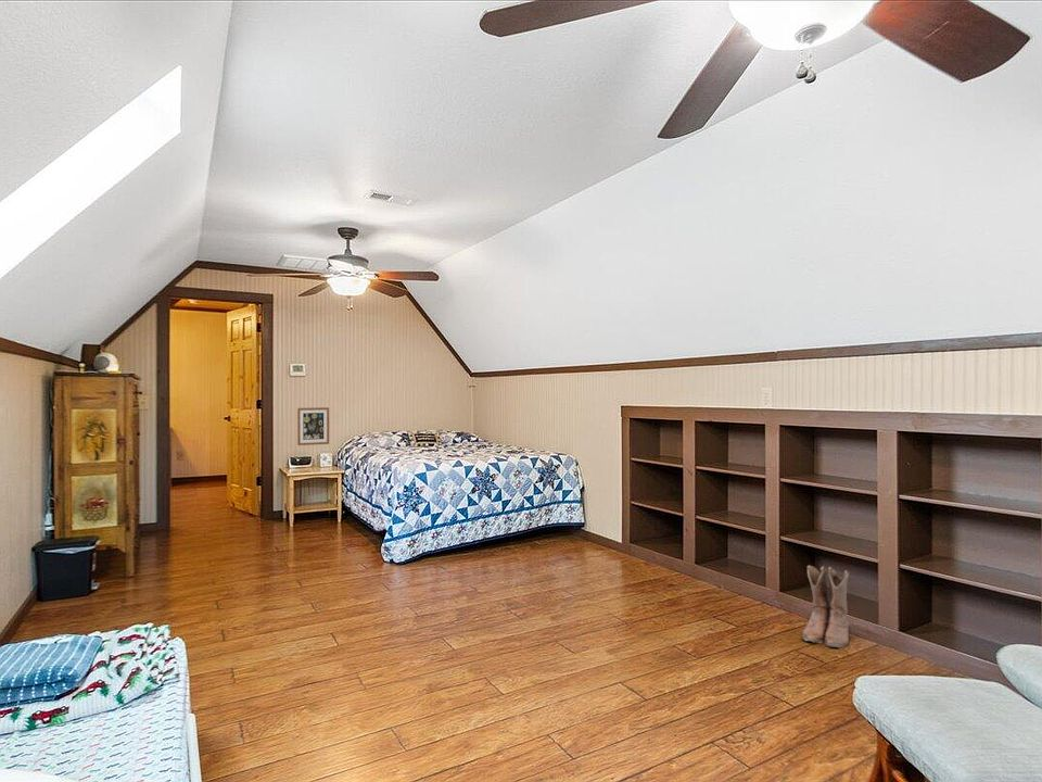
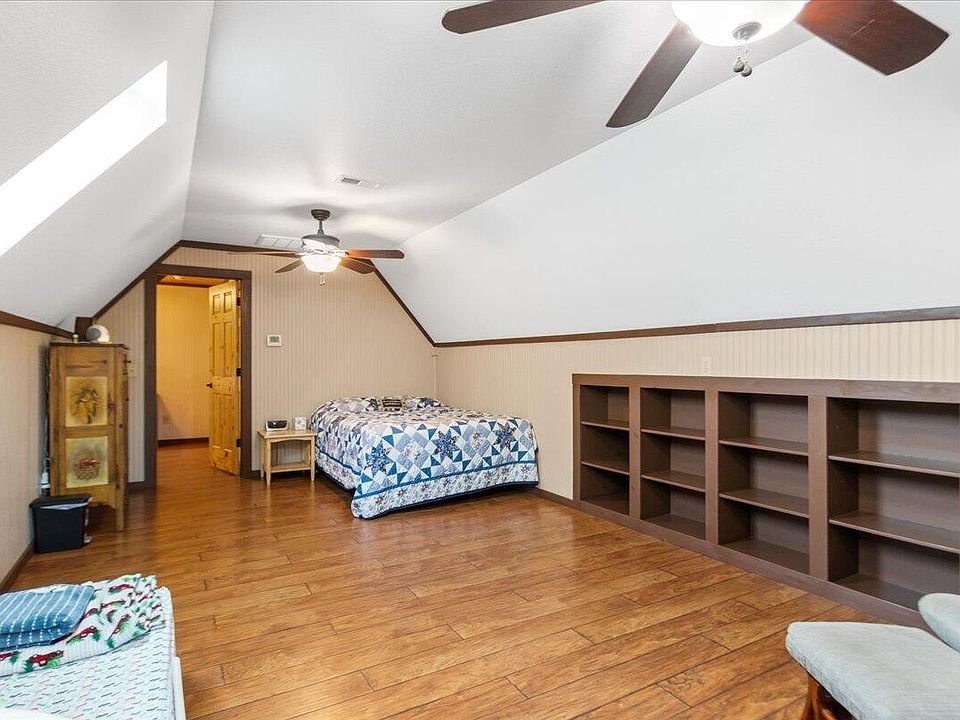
- wall art (313, 426)
- boots (826, 603)
